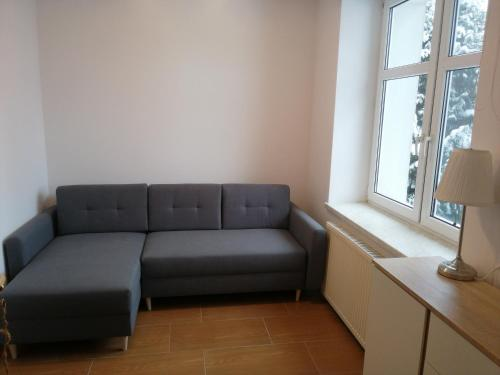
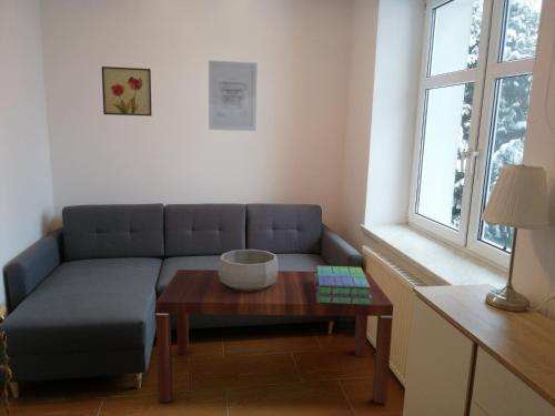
+ decorative bowl (249, 270)
+ coffee table (273, 314)
+ wall art (127, 91)
+ wall art (232, 97)
+ stack of books (341, 283)
